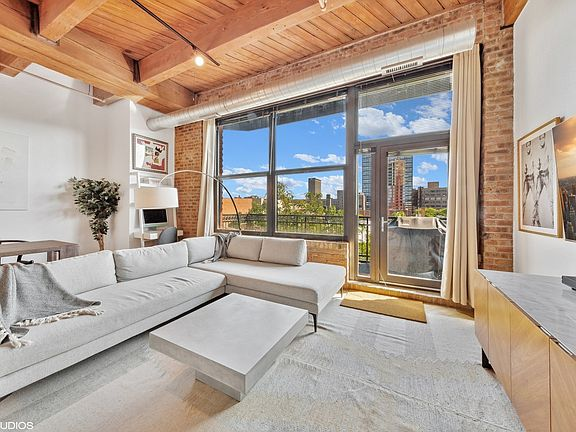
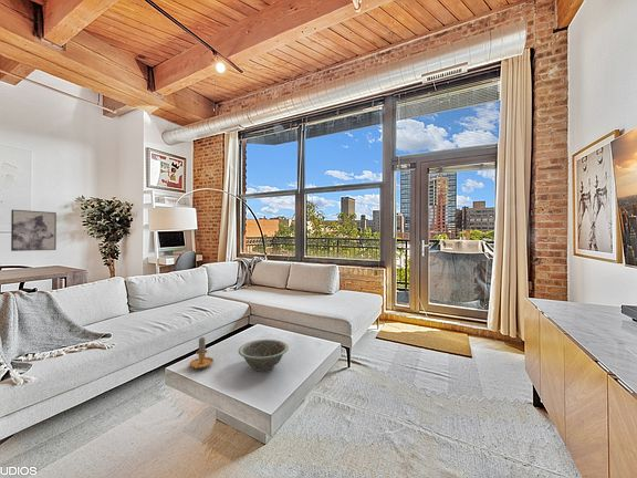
+ wall art (34, 230)
+ candle (200, 352)
+ decorative bowl (263, 356)
